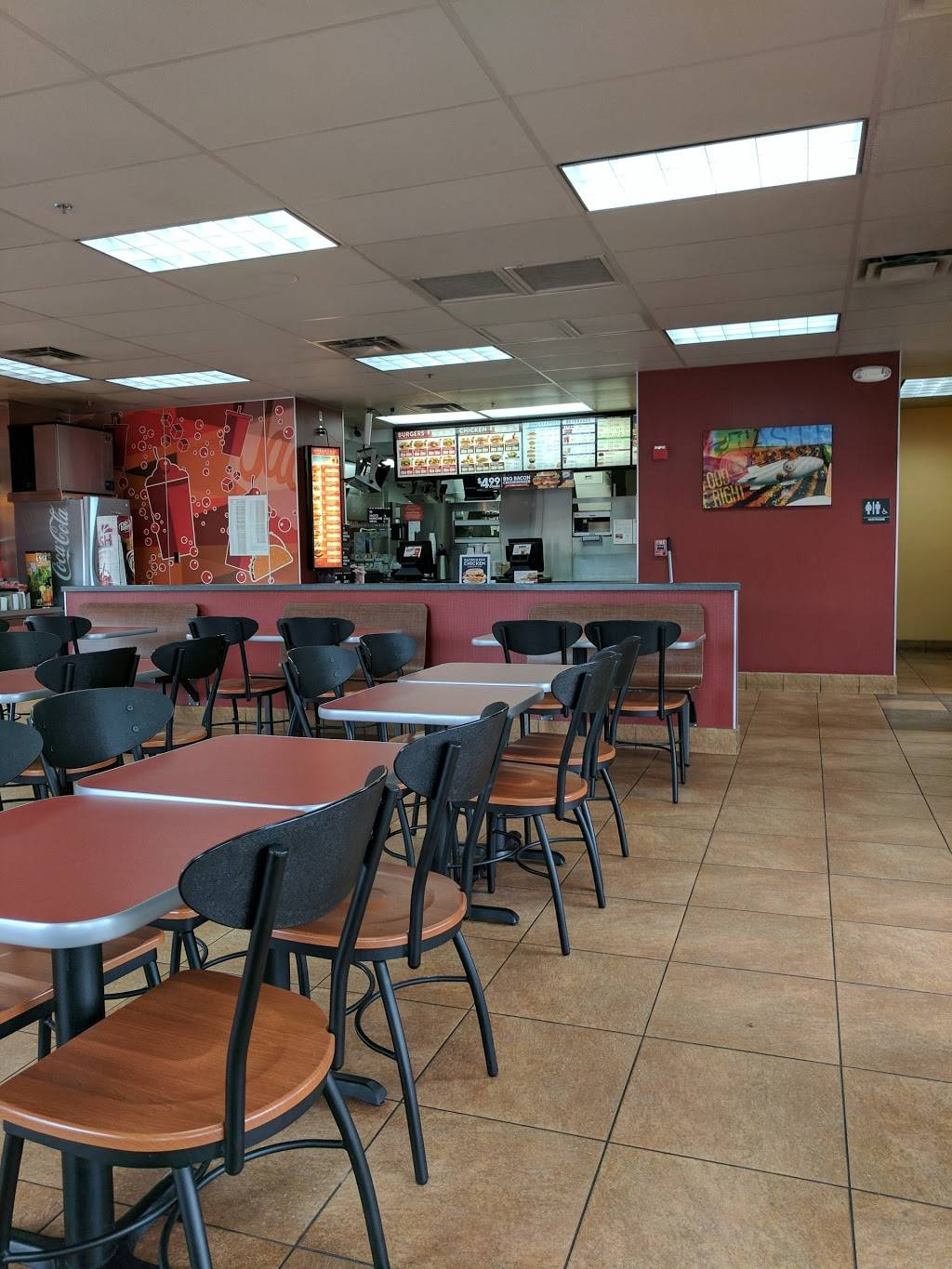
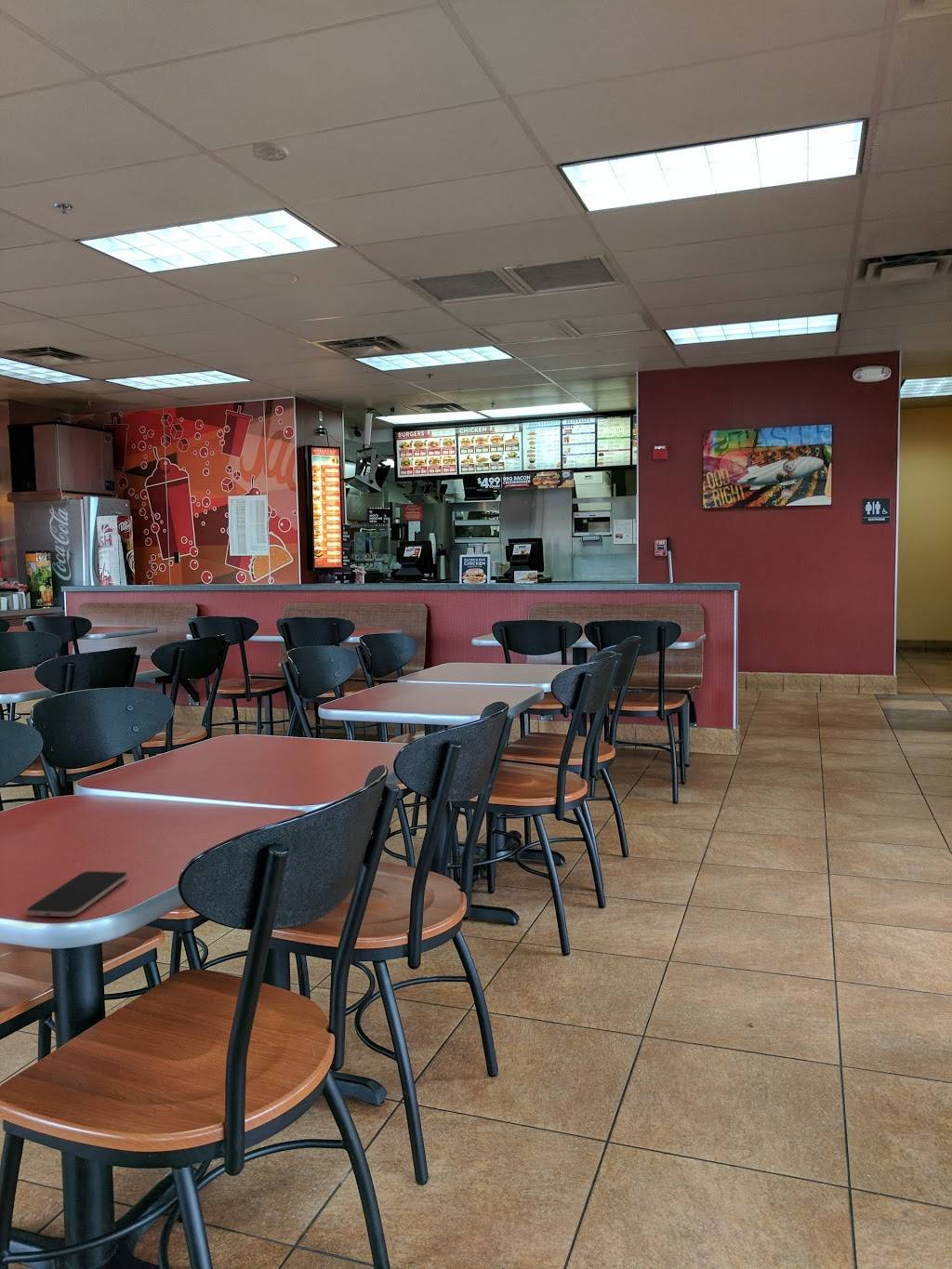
+ smartphone (79, 892)
+ smoke detector (270, 153)
